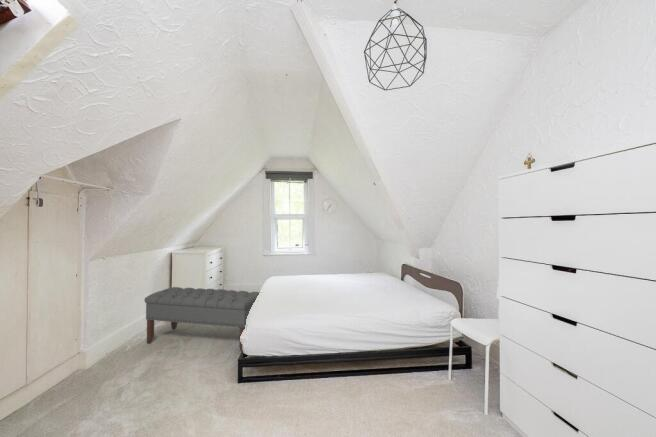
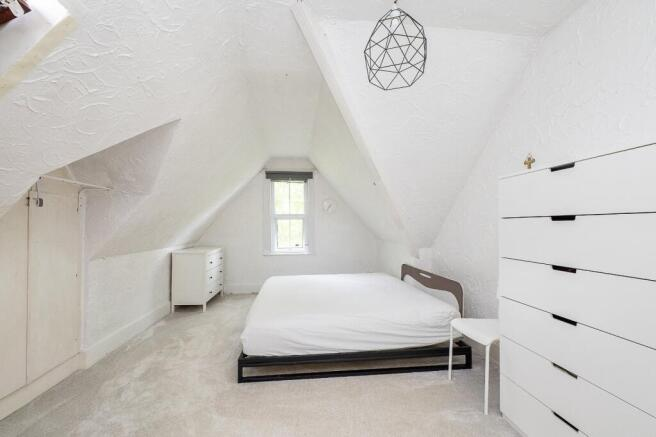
- bench (205, 315)
